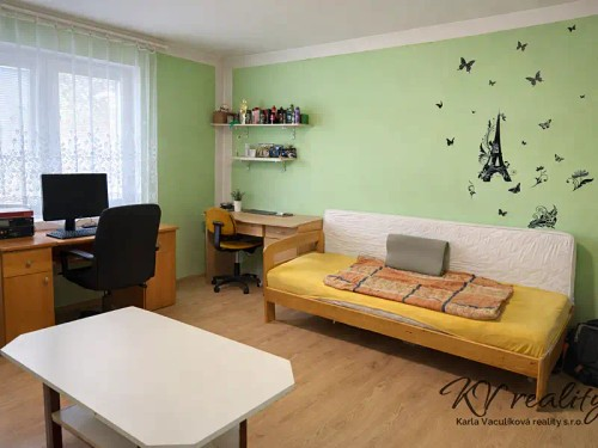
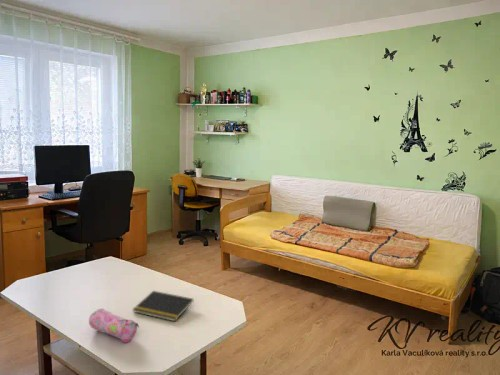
+ pencil case (113, 324)
+ notepad (163, 305)
